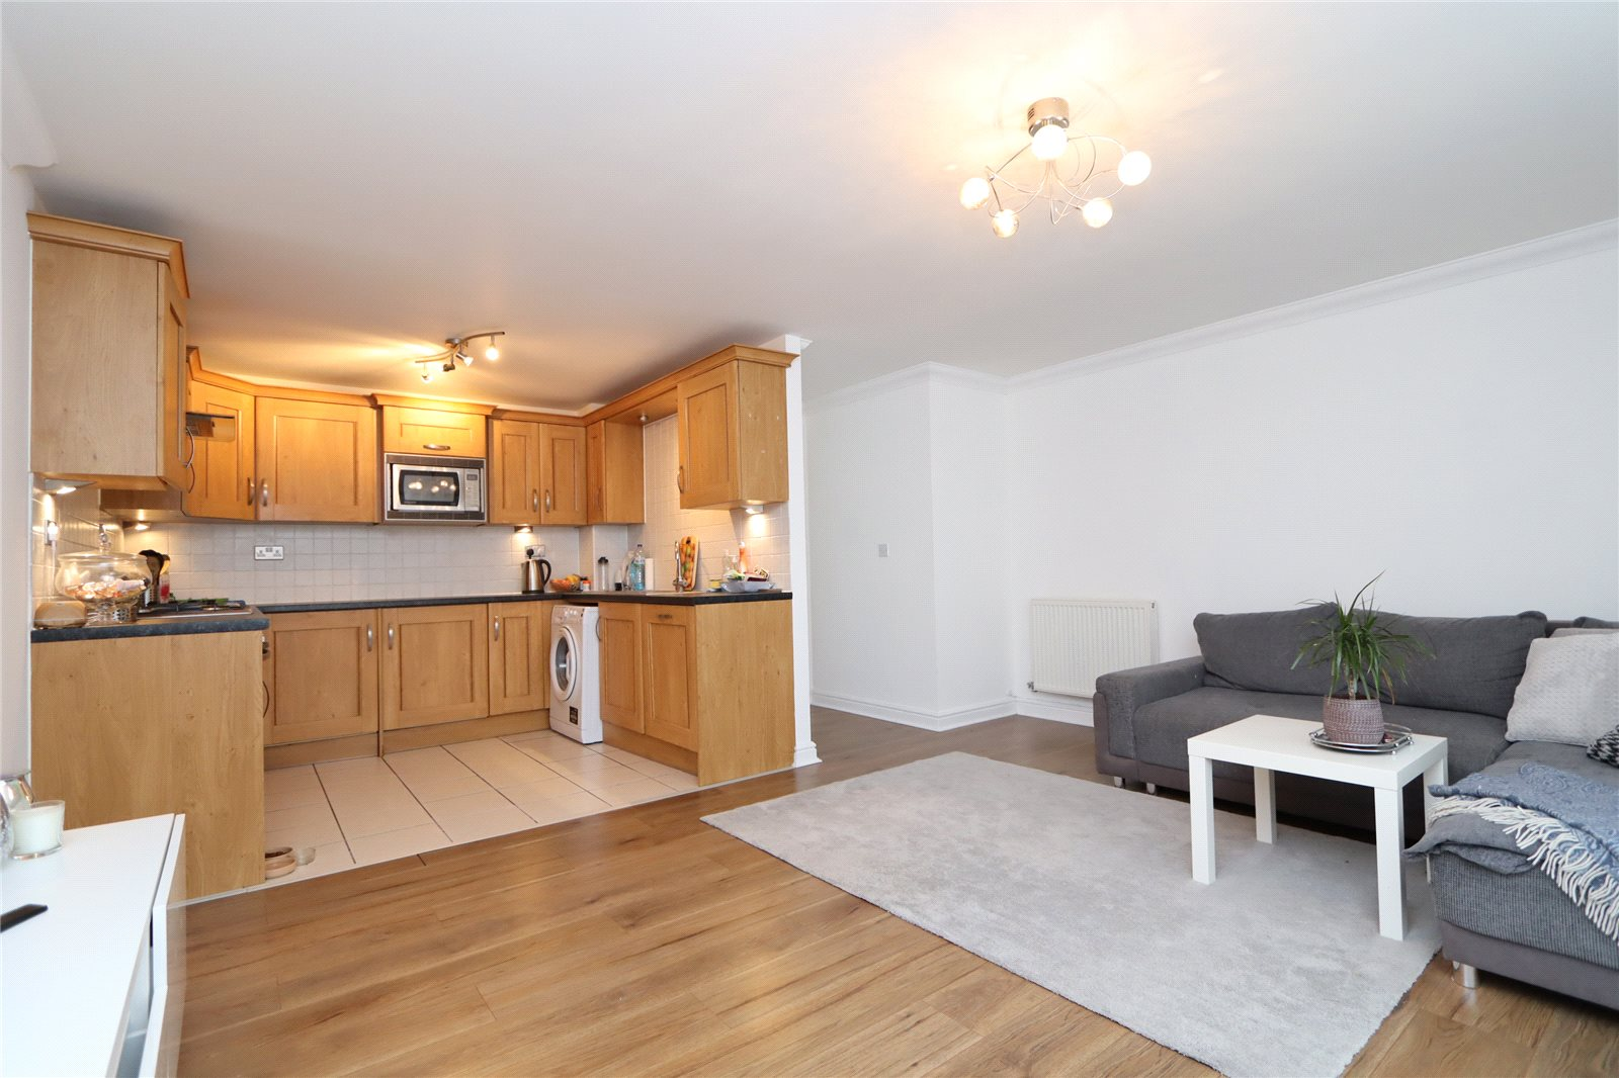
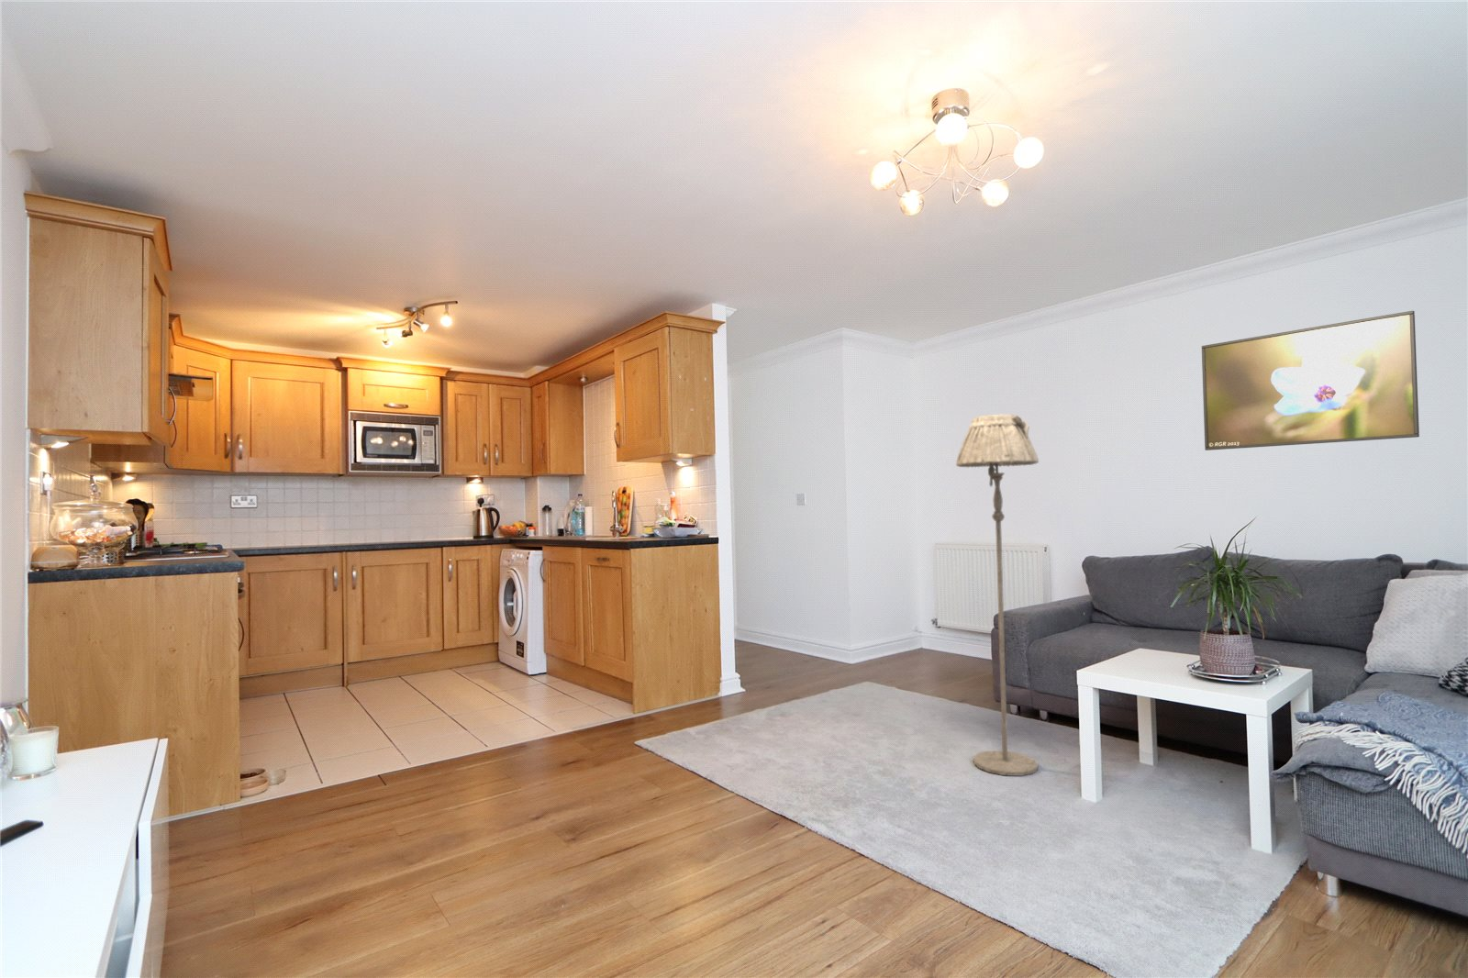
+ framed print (1299, 386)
+ floor lamp (1000, 589)
